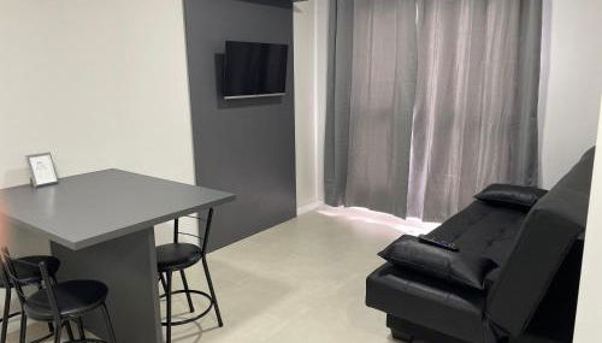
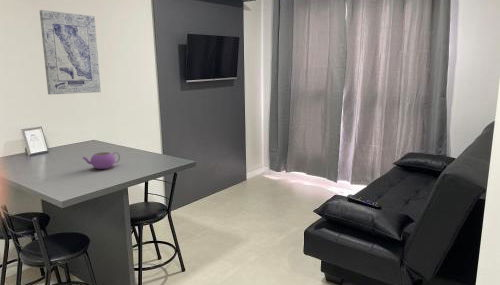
+ wall art (72, 54)
+ teapot (101, 160)
